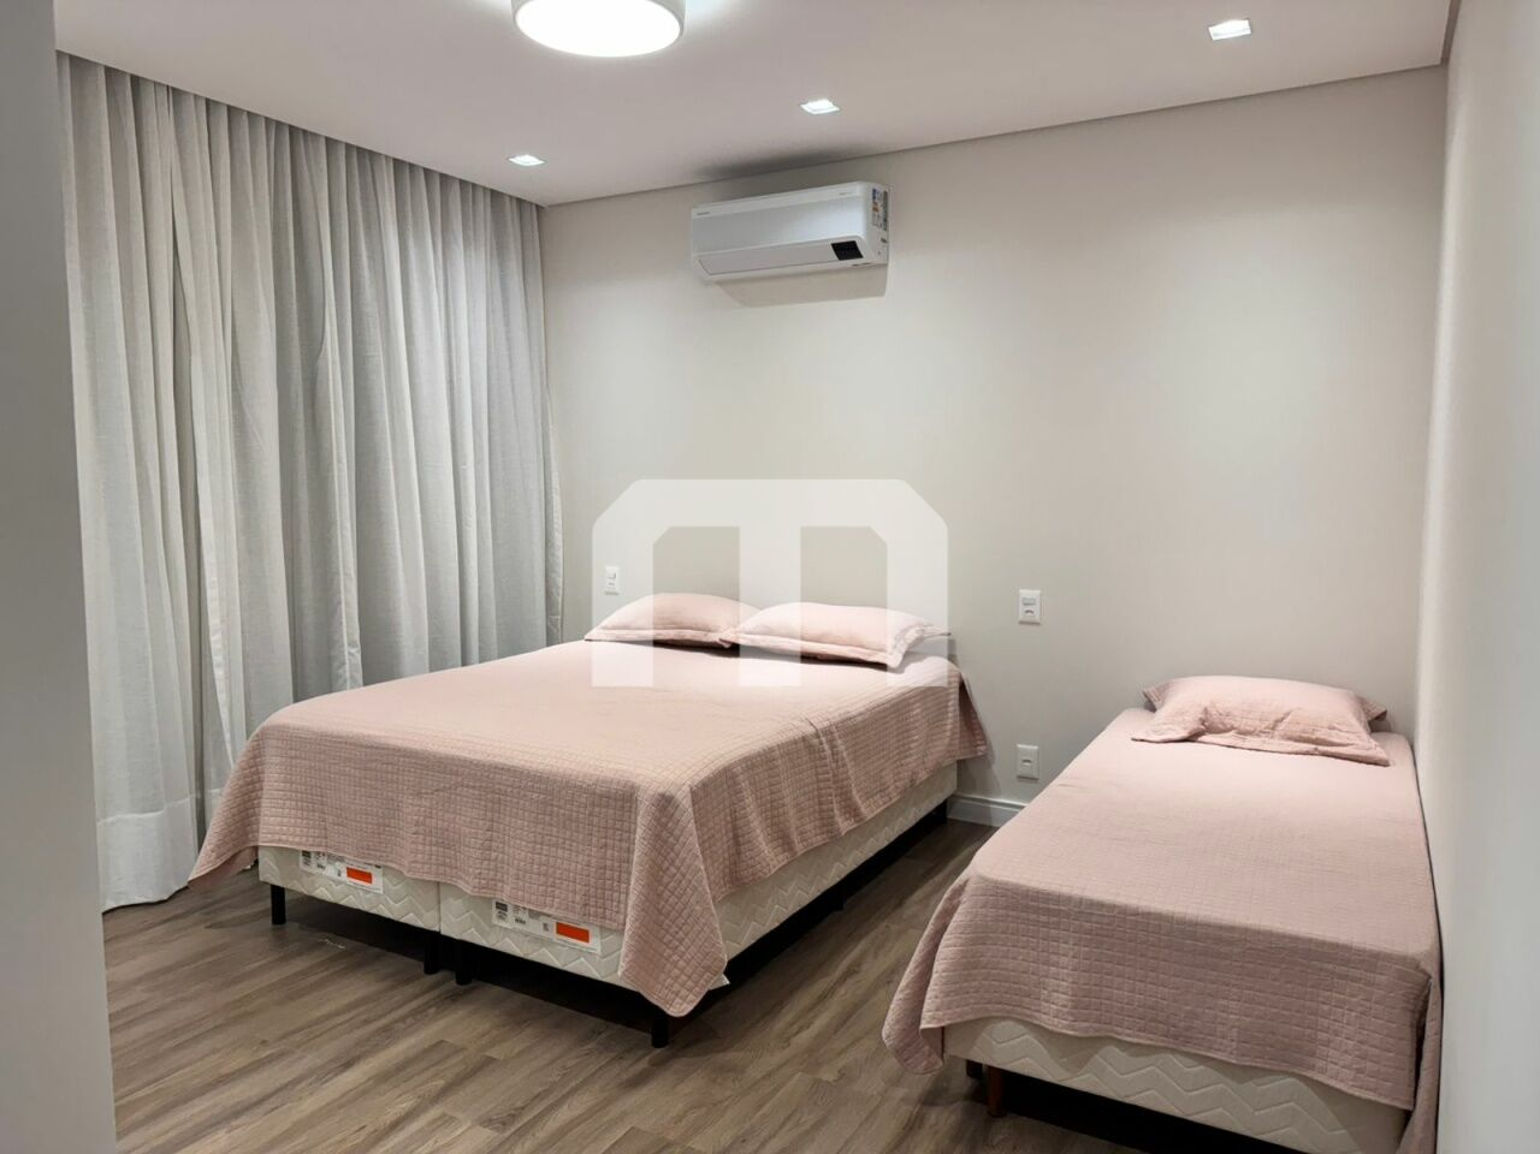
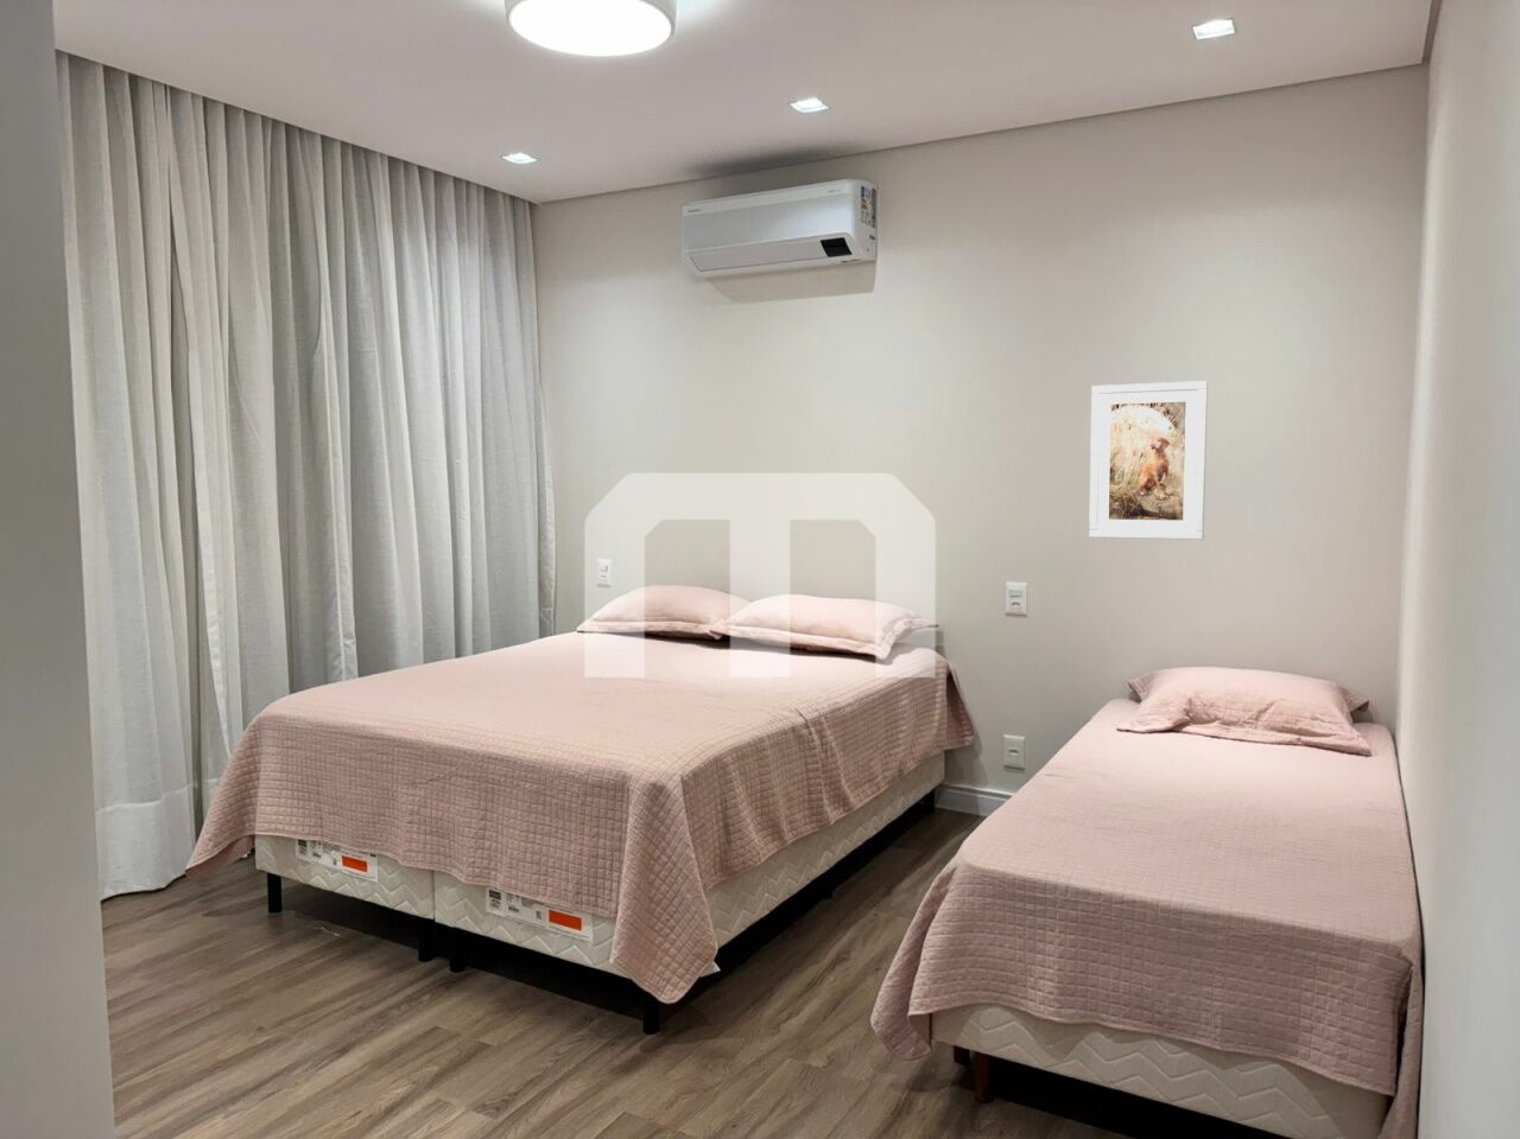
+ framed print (1145, 462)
